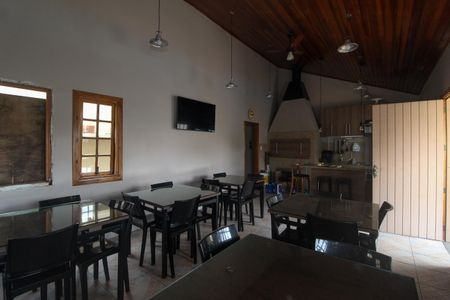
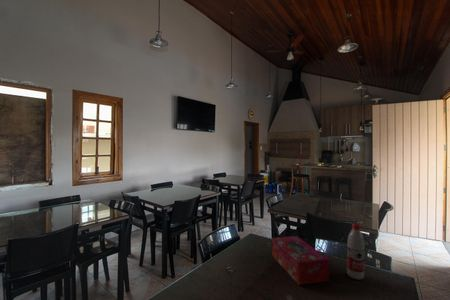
+ water bottle (355, 250)
+ tissue box (297, 257)
